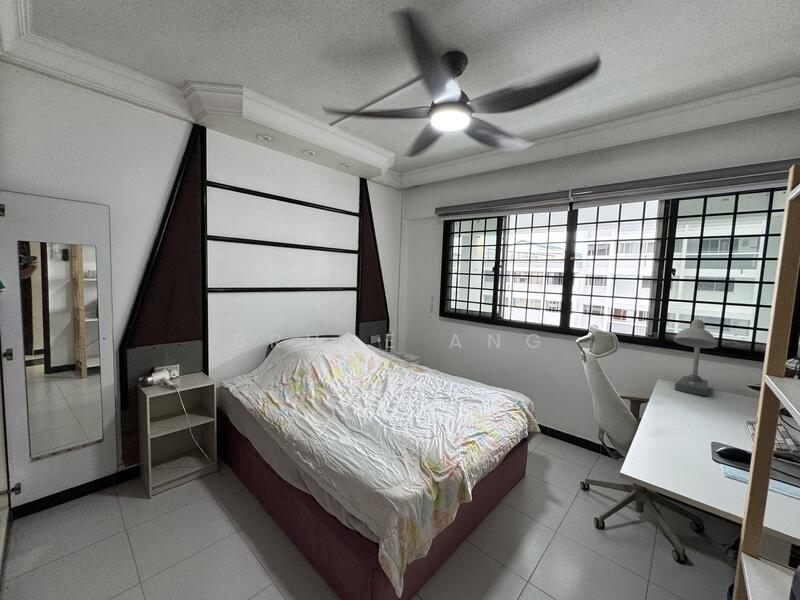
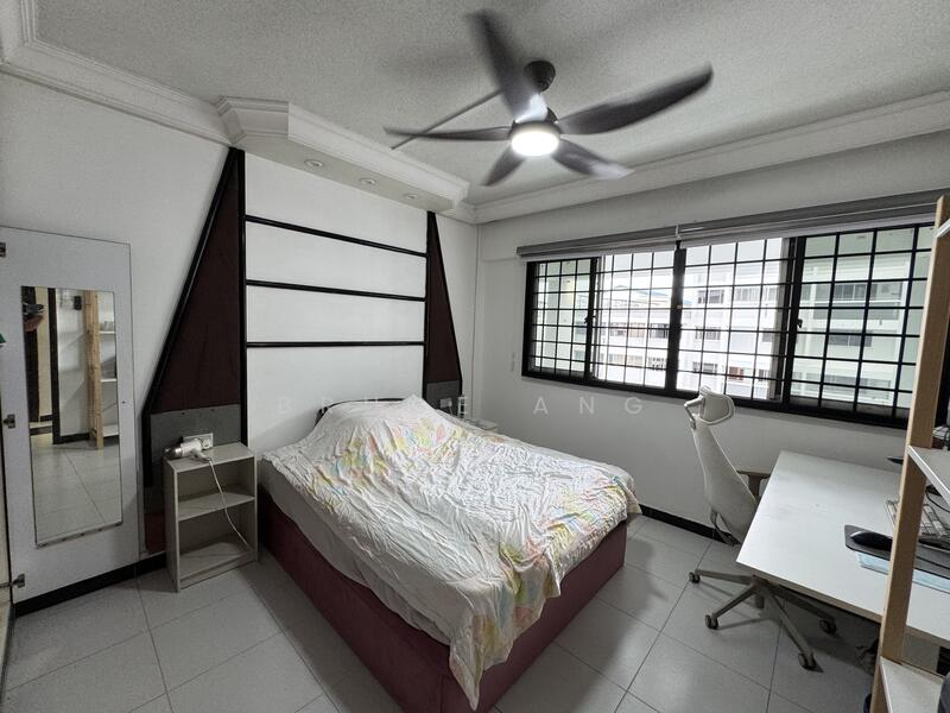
- desk lamp (695, 354)
